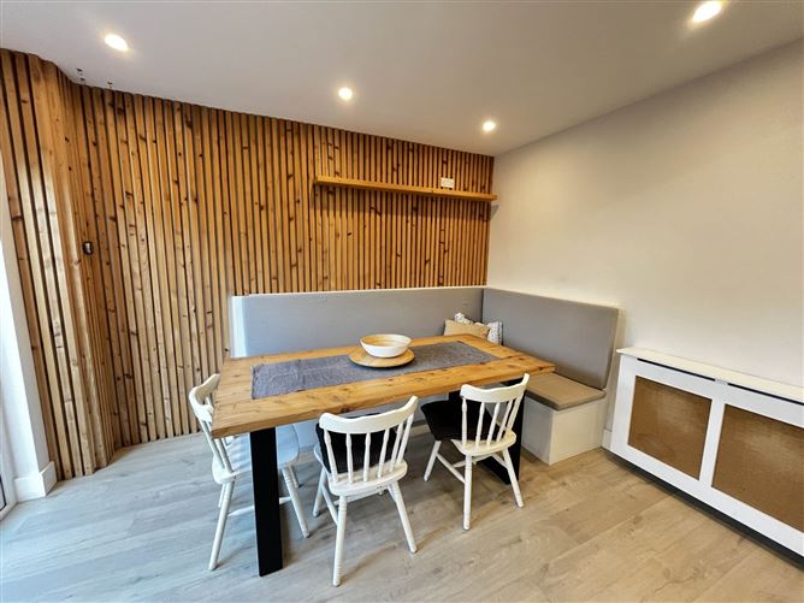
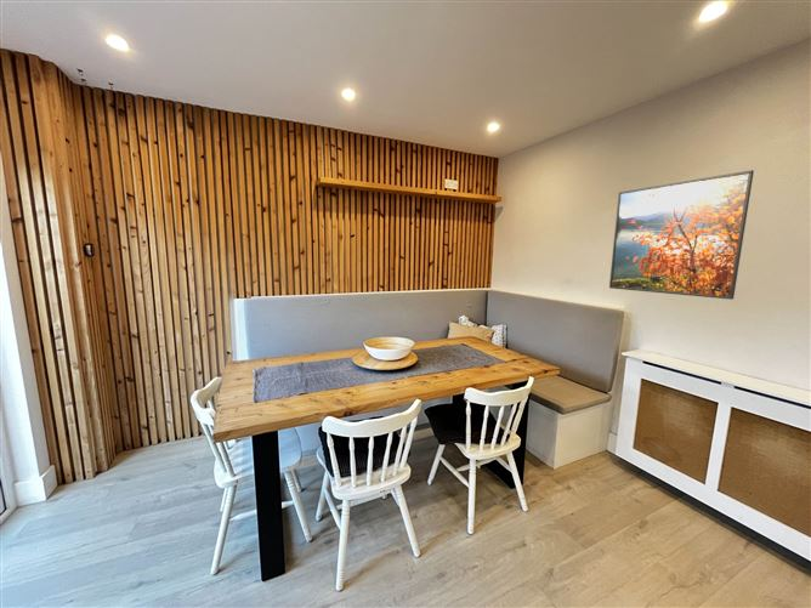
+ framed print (669, 239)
